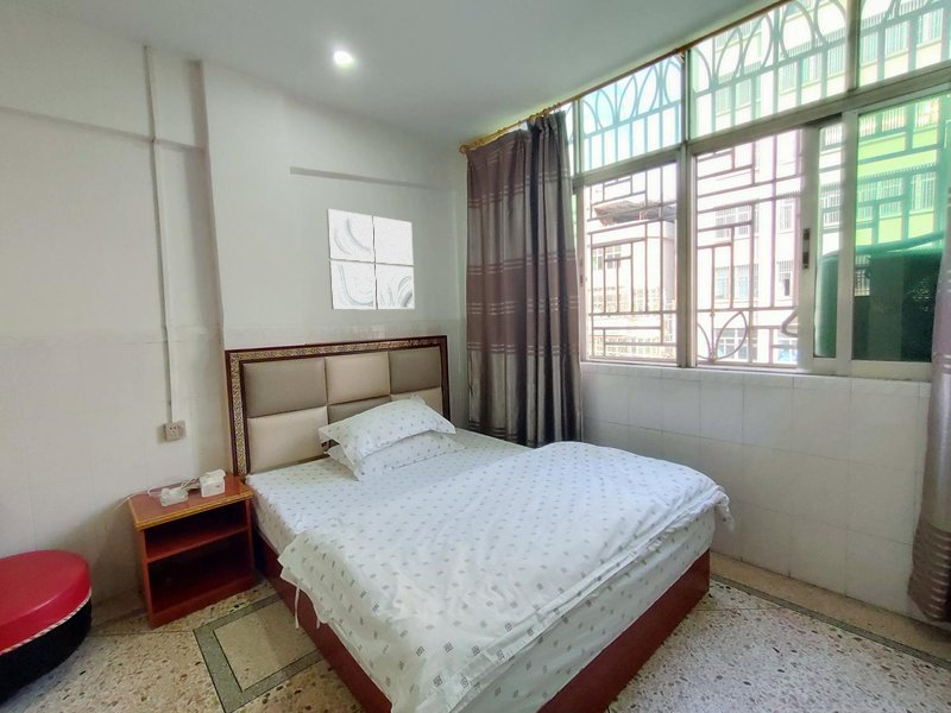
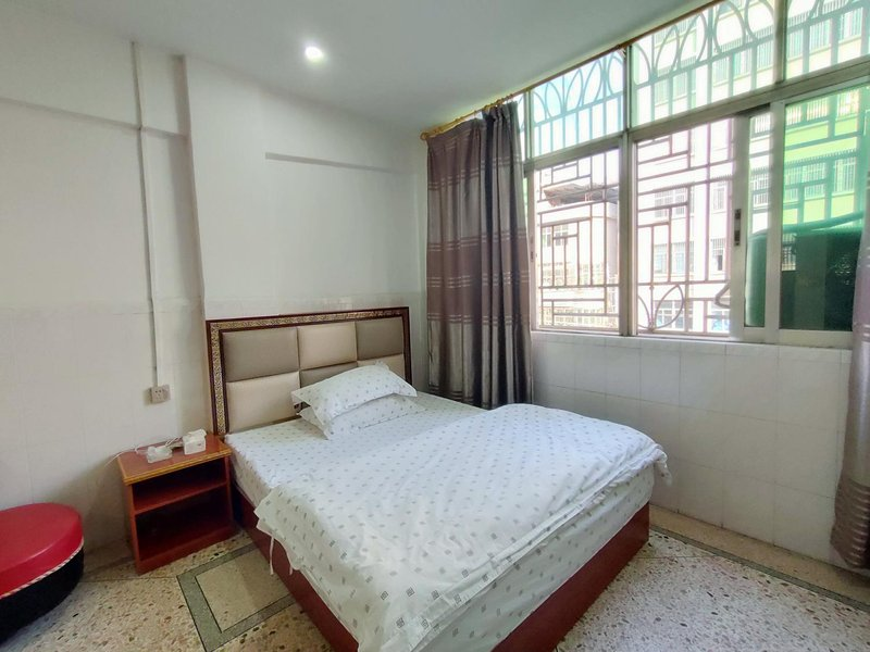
- wall art (373, 264)
